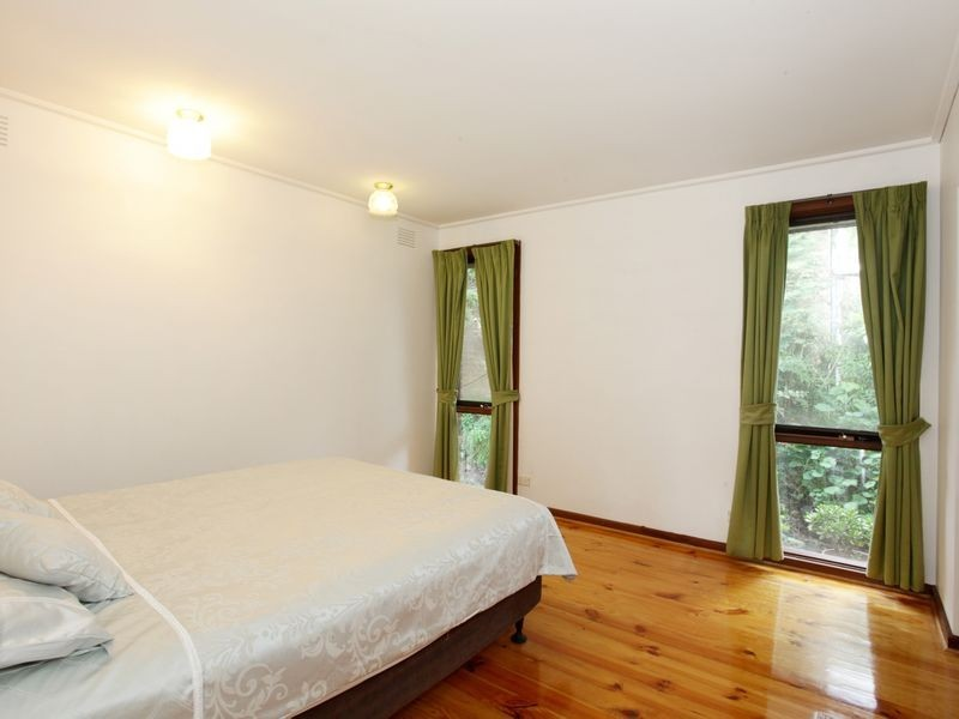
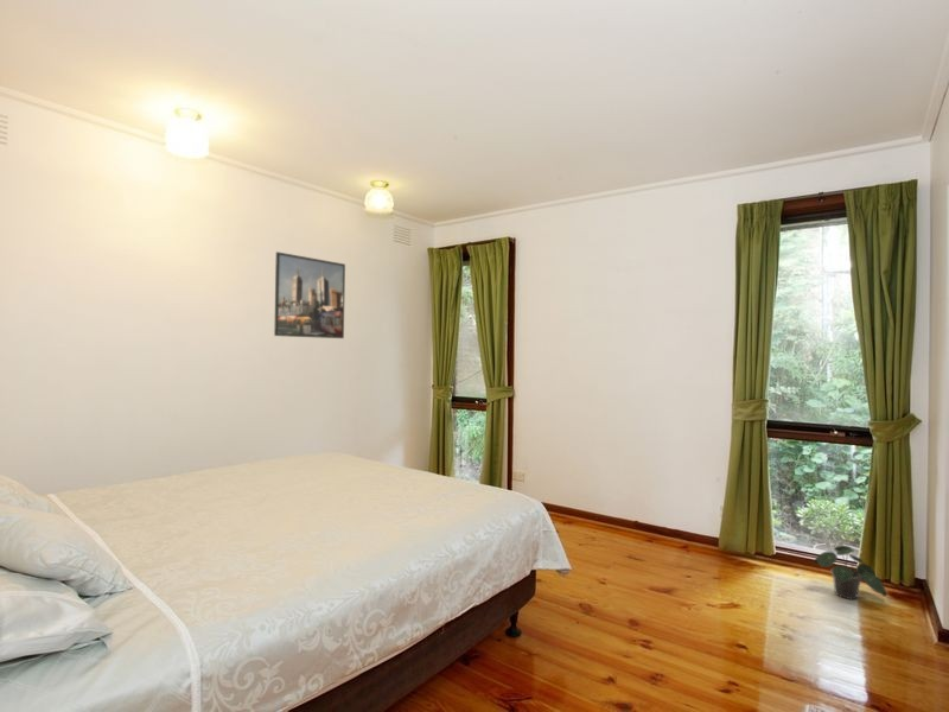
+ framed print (311, 298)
+ potted plant (849, 572)
